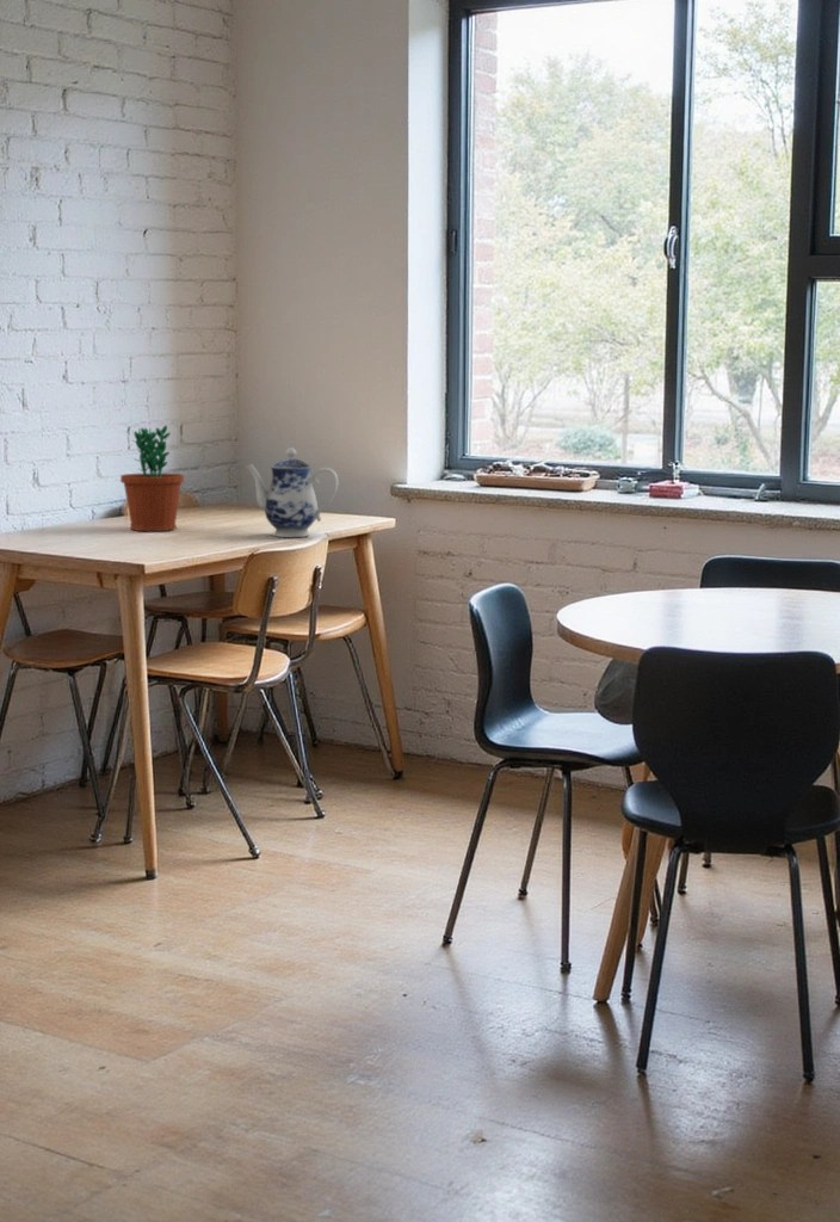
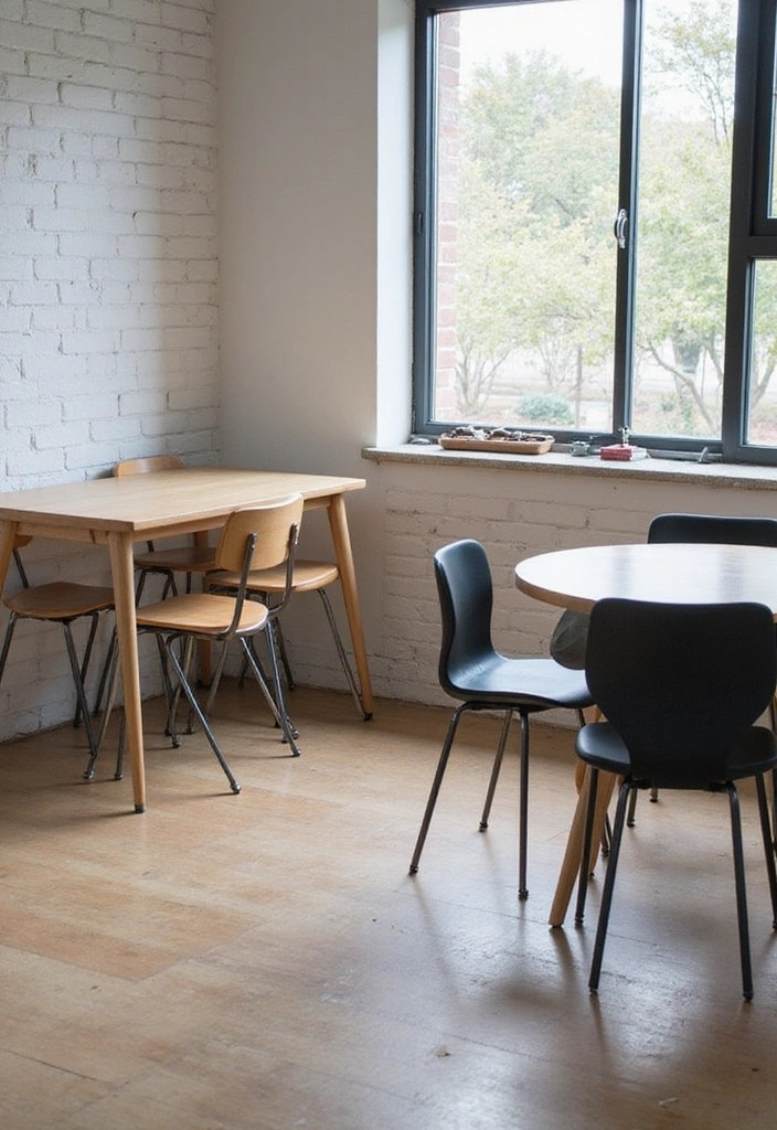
- teapot (291, 492)
- flower pot (152, 477)
